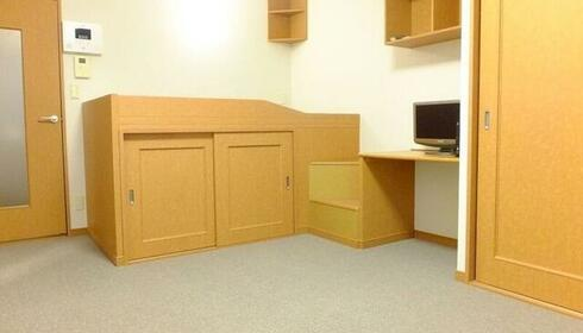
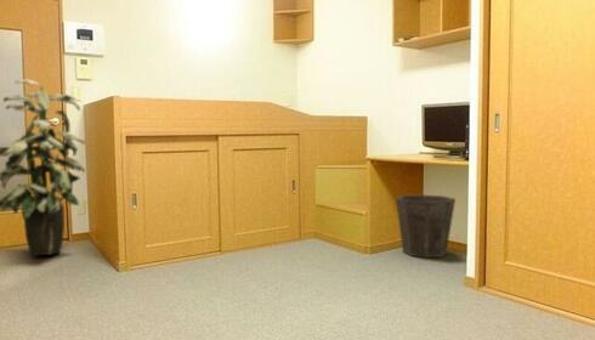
+ indoor plant (39, 168)
+ waste bin (424, 225)
